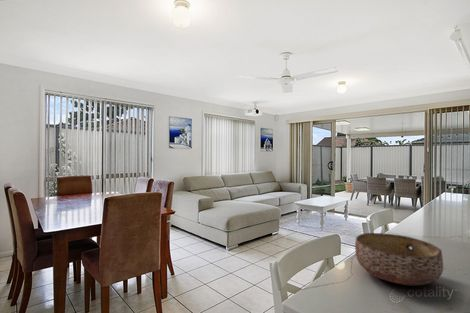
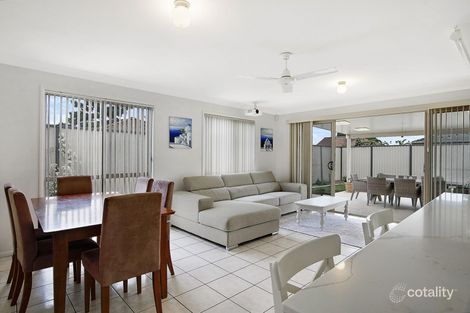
- bowl (395, 259)
